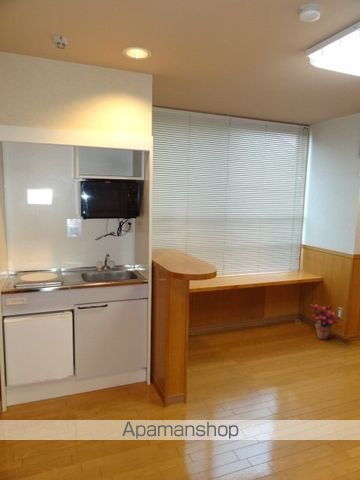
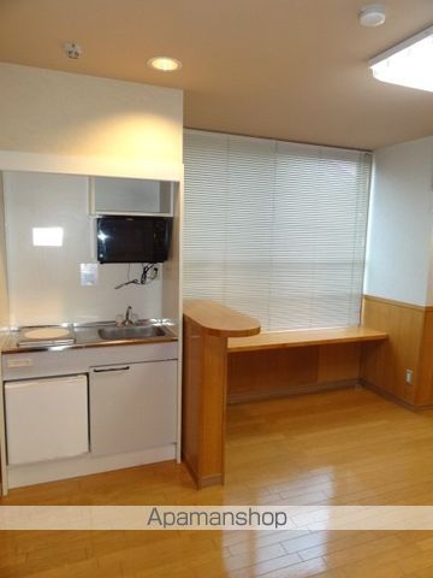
- potted plant (324, 322)
